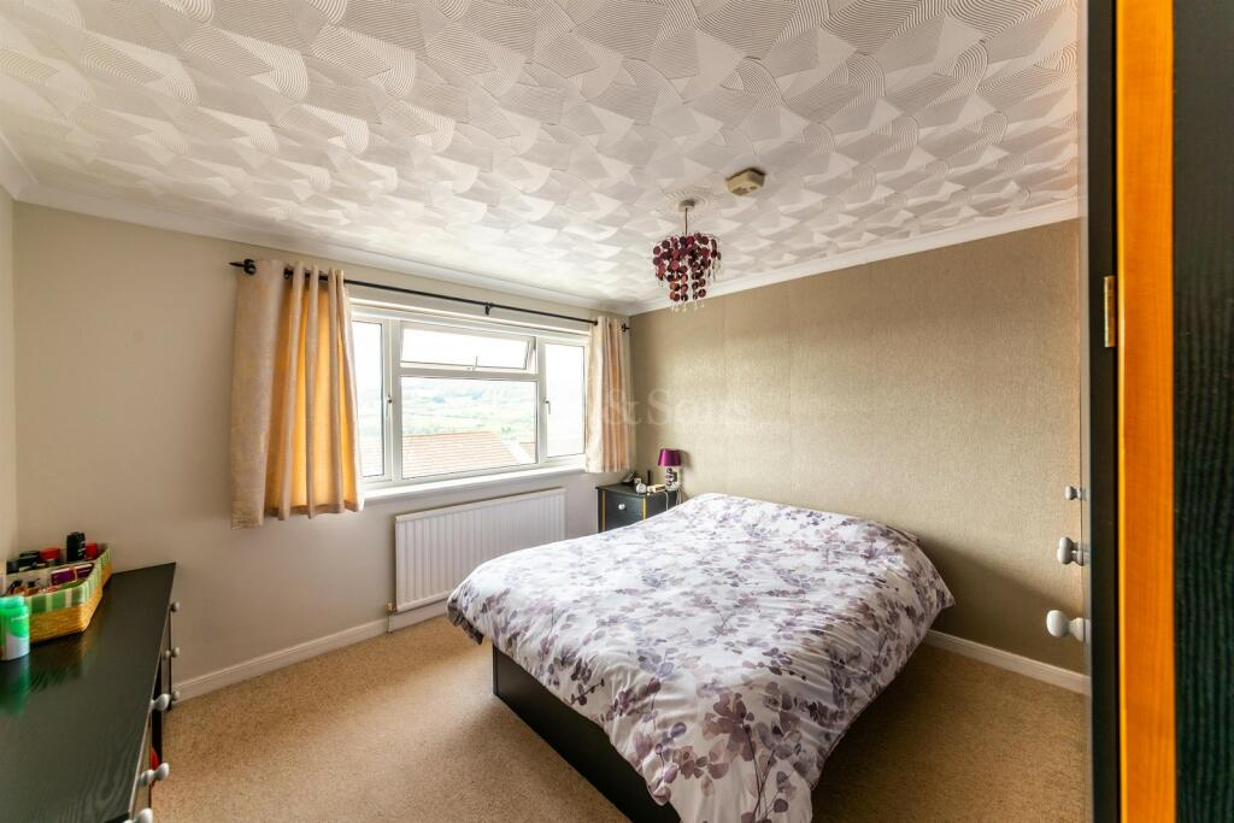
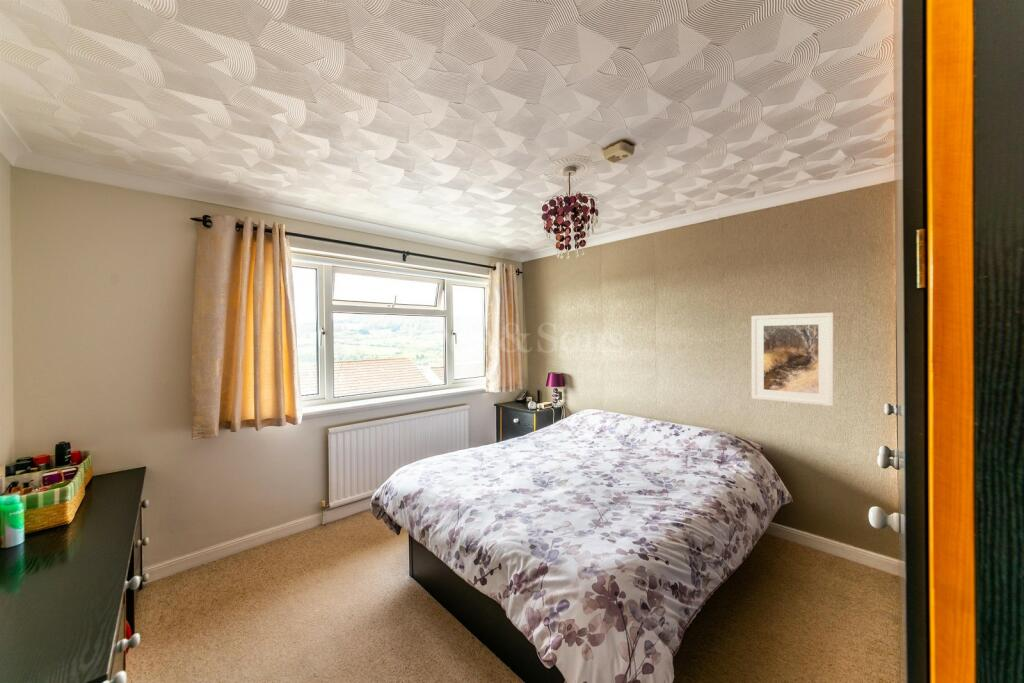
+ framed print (790, 358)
